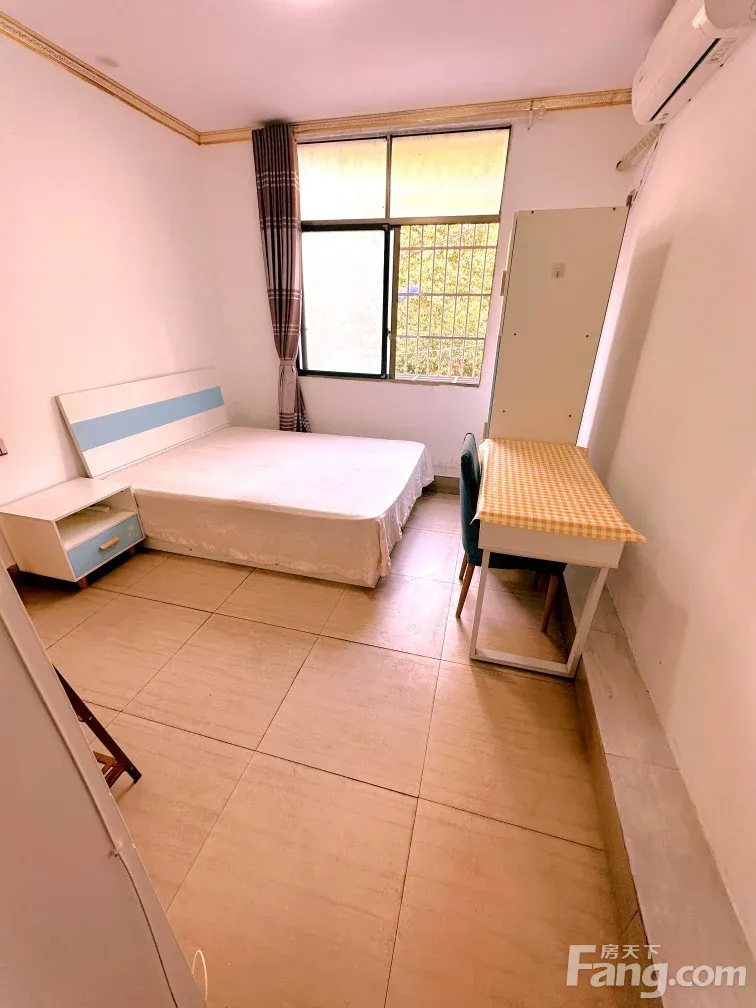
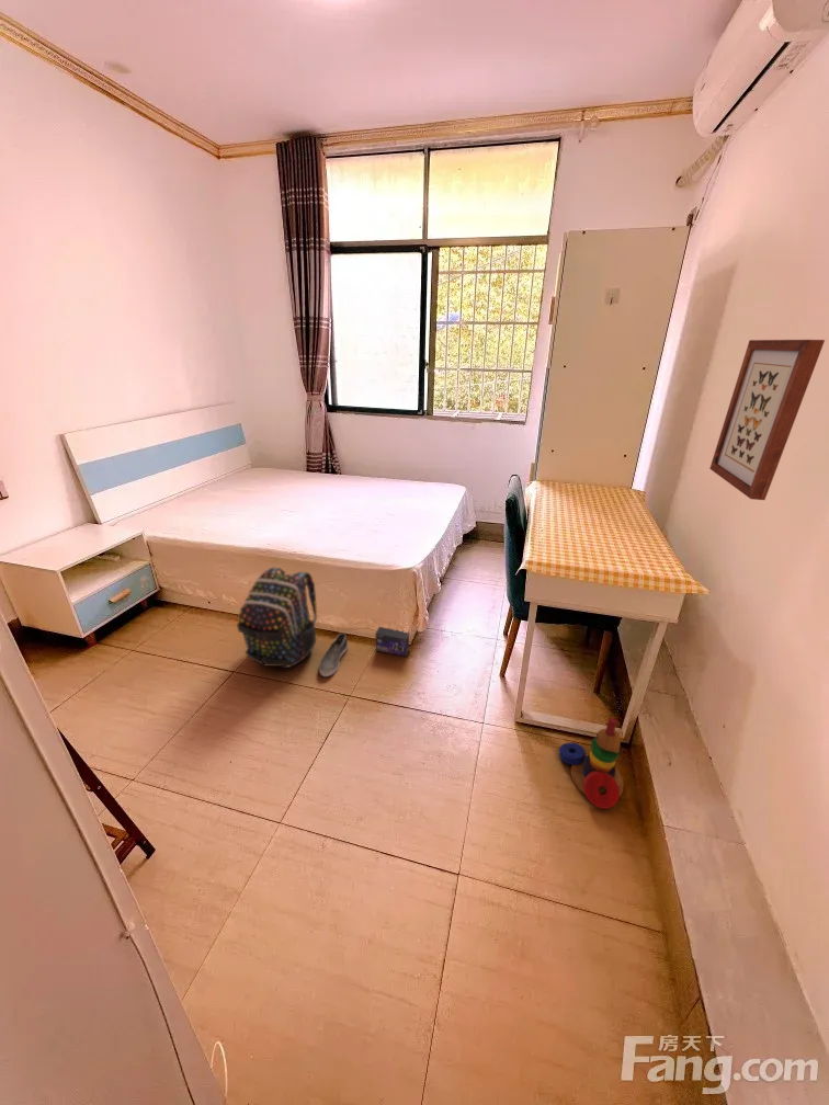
+ shoe (333, 652)
+ stacking toy (598, 751)
+ box (391, 641)
+ backpack (281, 617)
+ wall art (757, 415)
